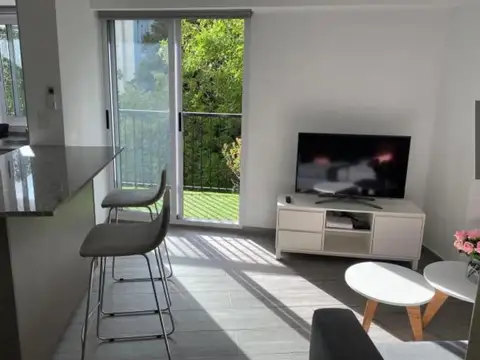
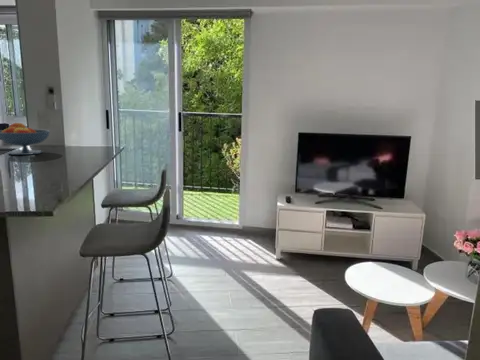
+ fruit bowl (24, 138)
